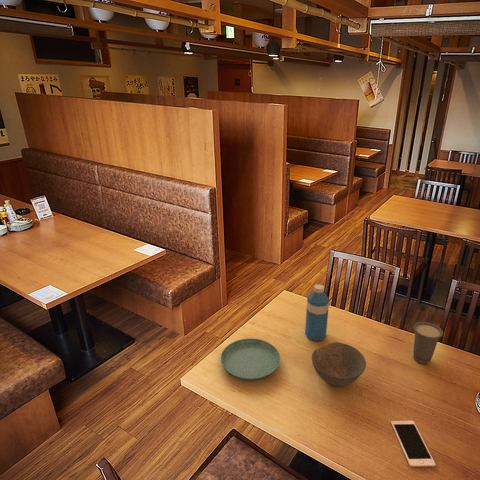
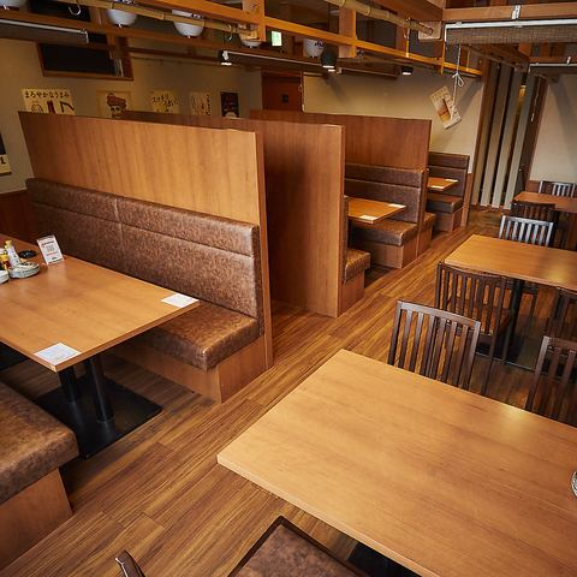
- cell phone (411, 442)
- saucer (250, 359)
- water bottle (317, 311)
- cup (424, 344)
- bowl (337, 368)
